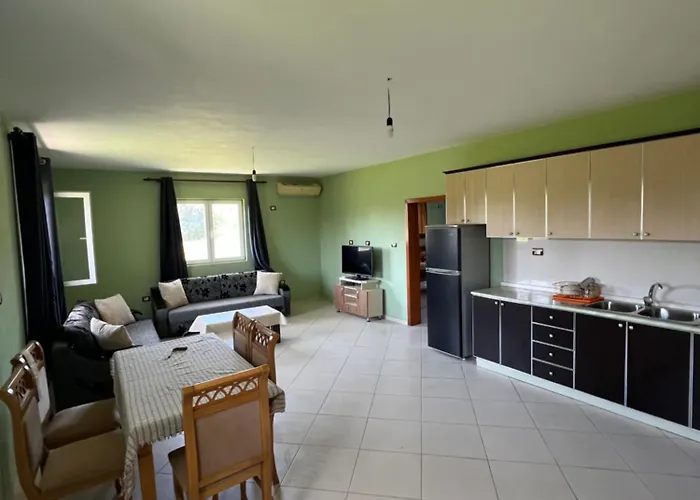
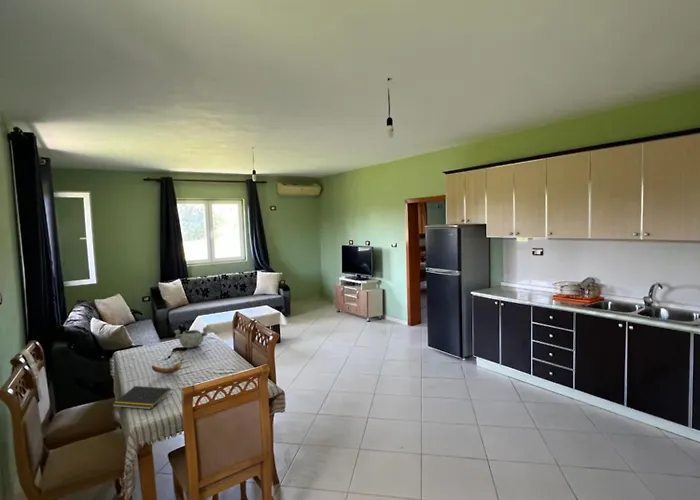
+ notepad (142, 397)
+ decorative bowl (192, 337)
+ banana (169, 367)
